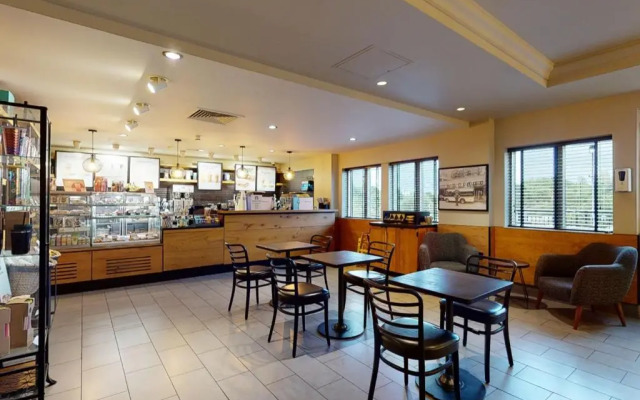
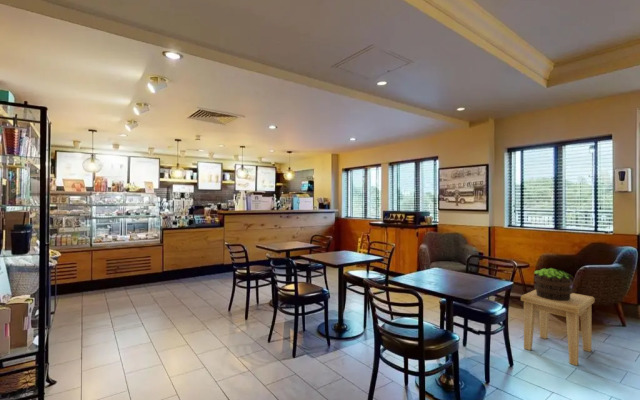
+ potted plant (552, 282)
+ side table (560, 315)
